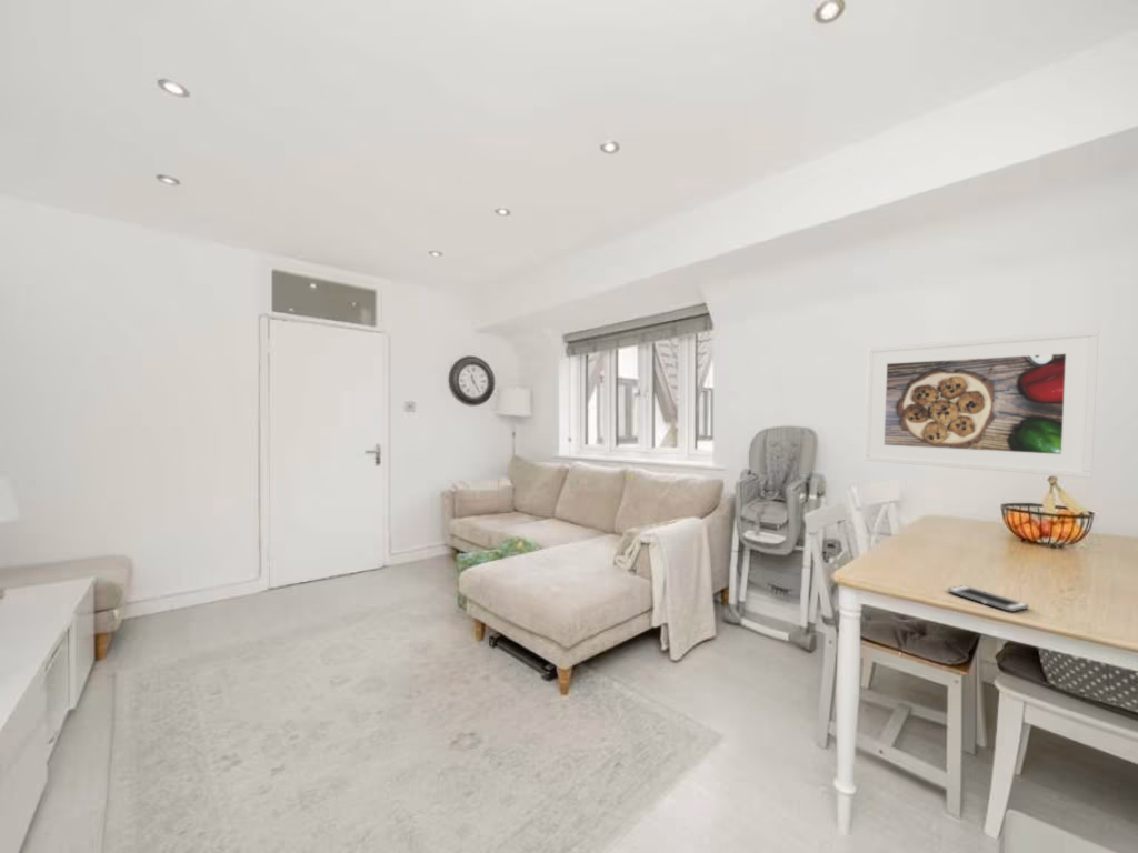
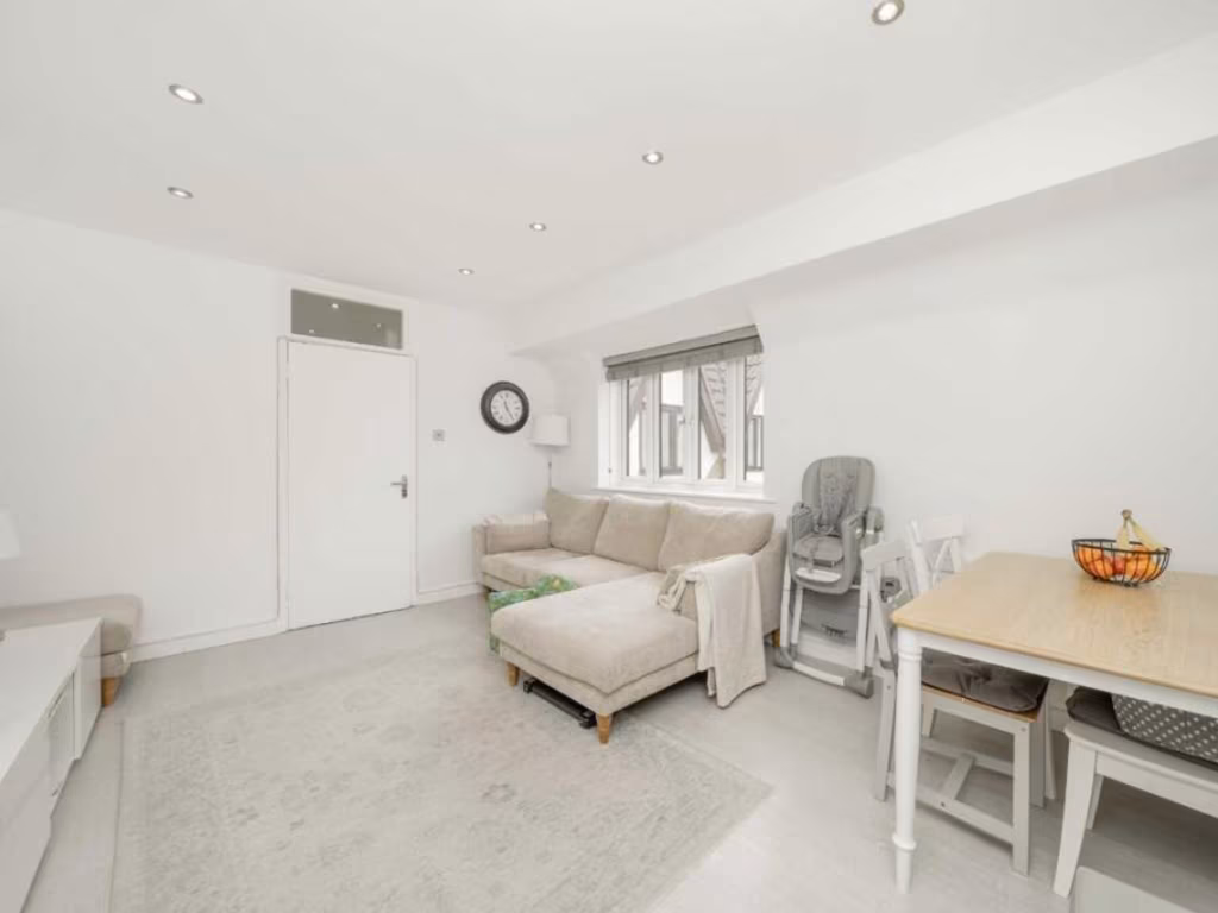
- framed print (965, 404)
- cell phone (986, 598)
